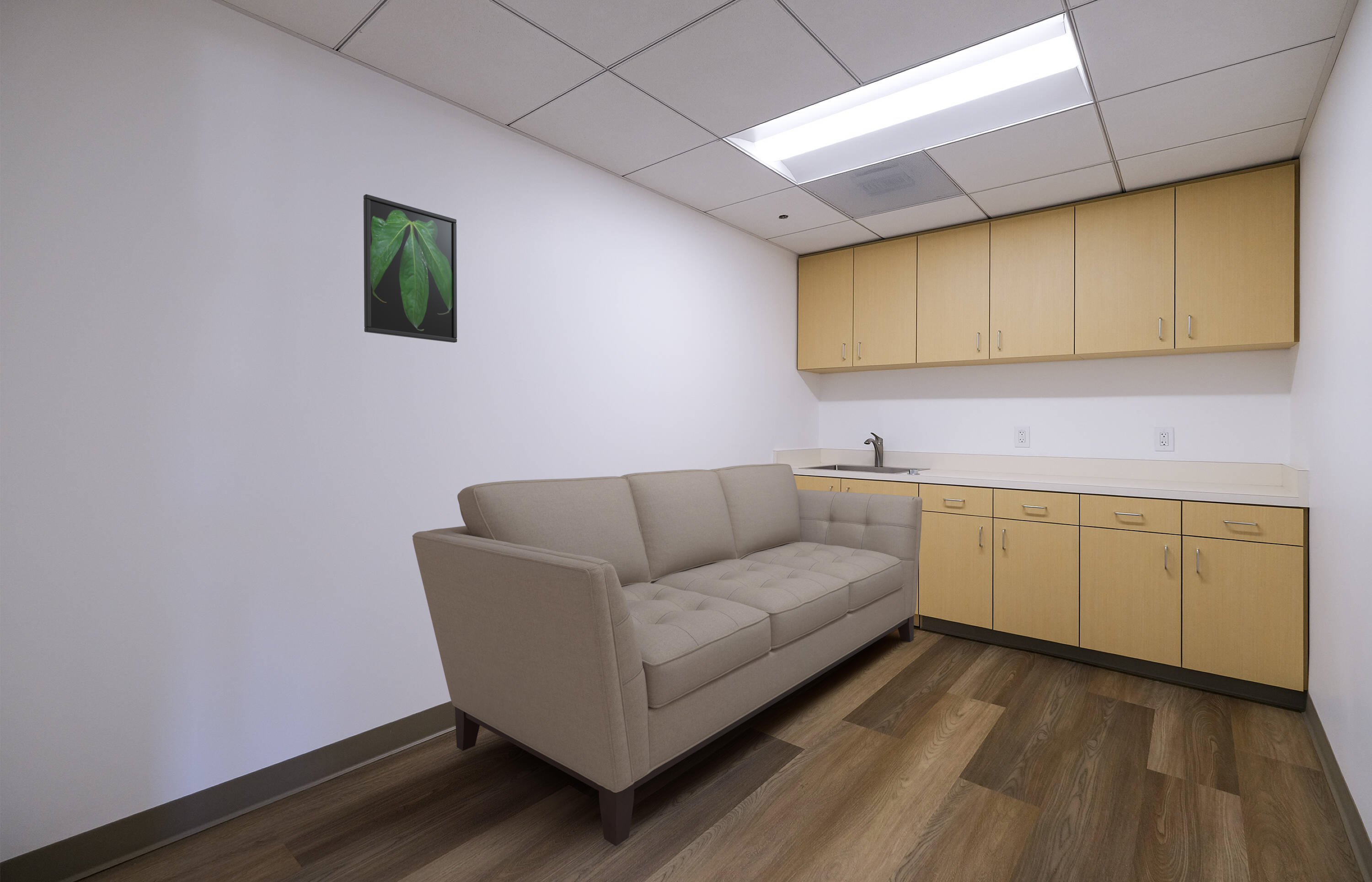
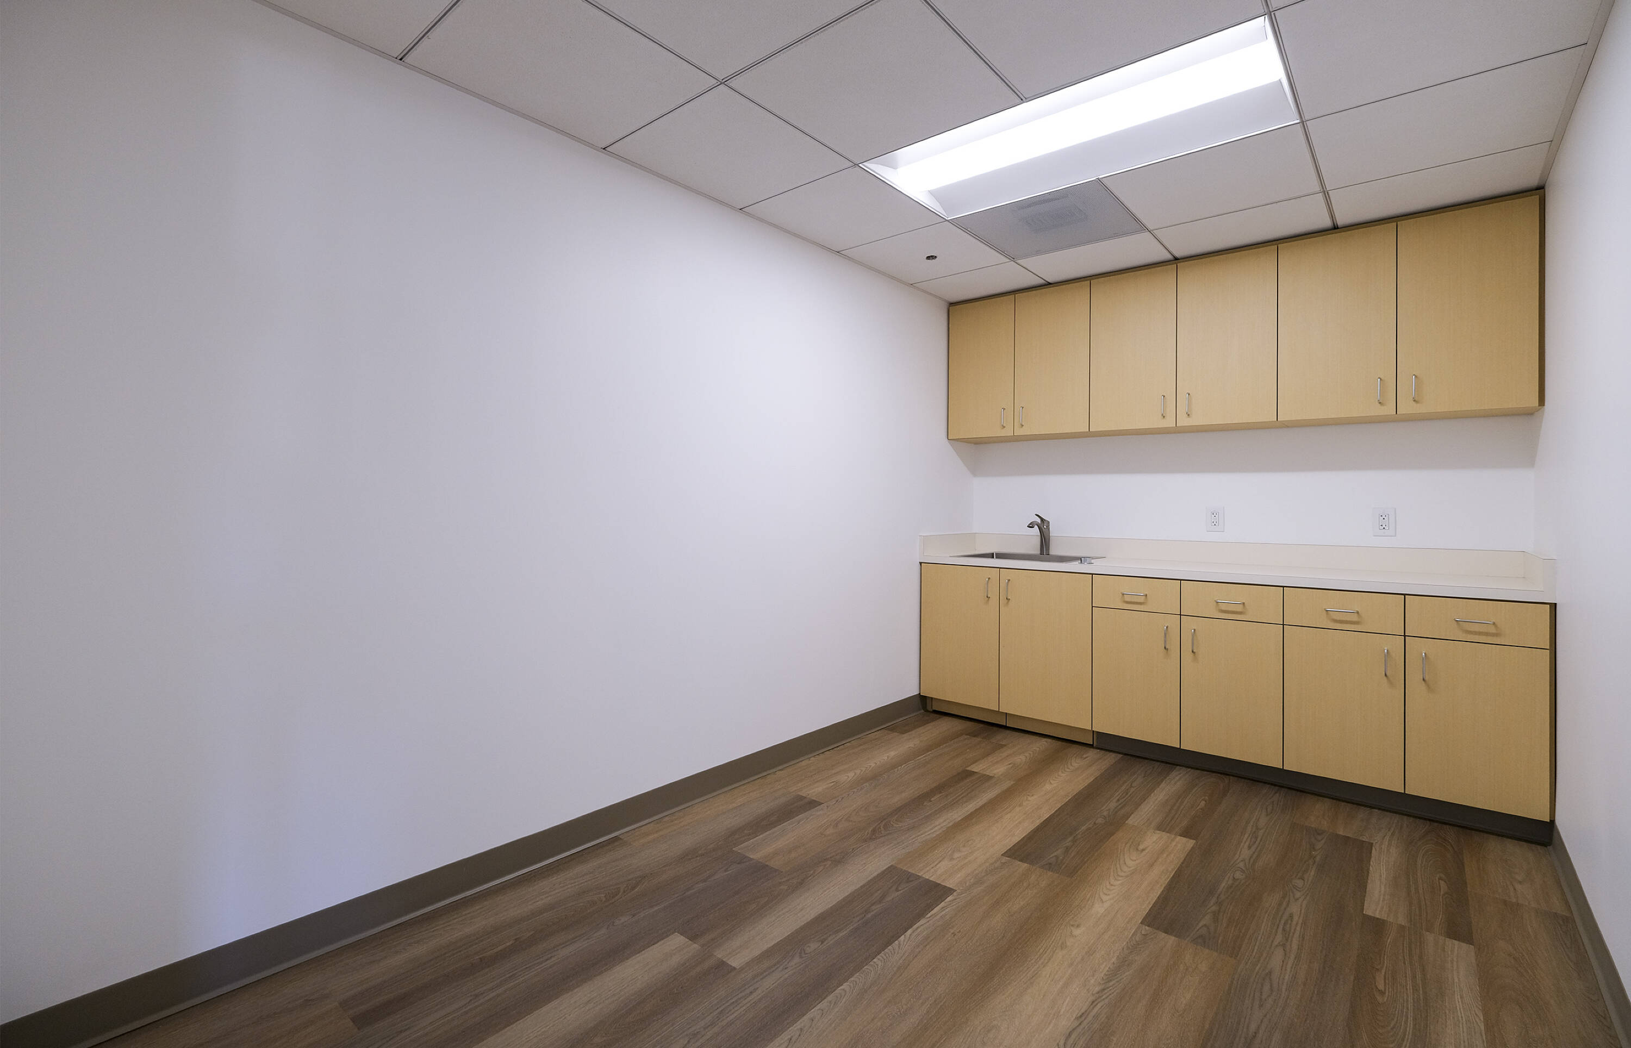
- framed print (413, 273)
- sofa (722, 576)
